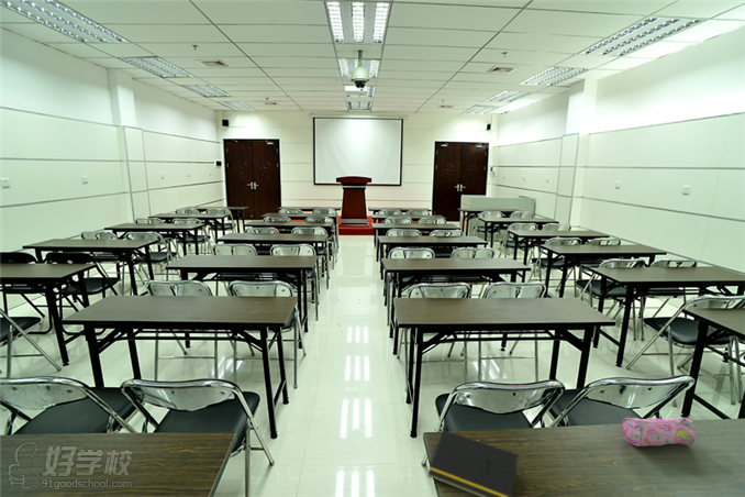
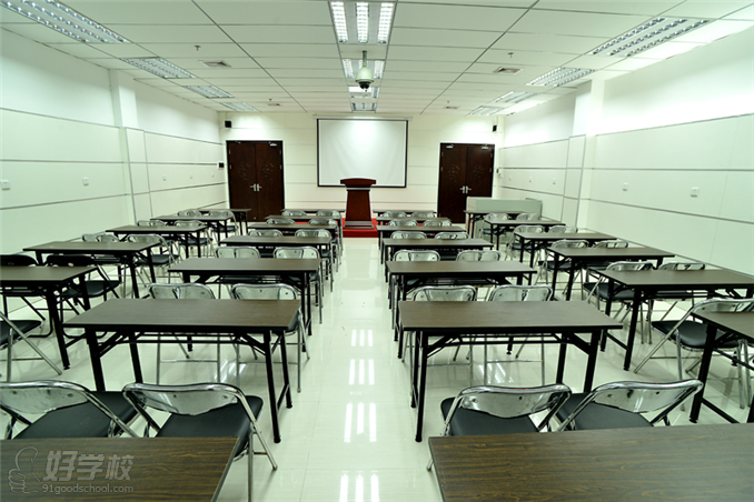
- pencil case (658, 430)
- notepad (474, 465)
